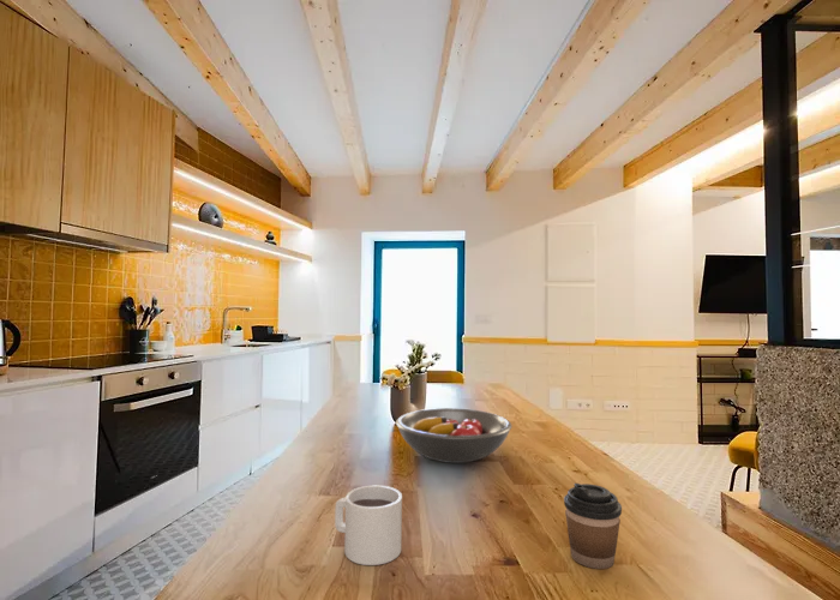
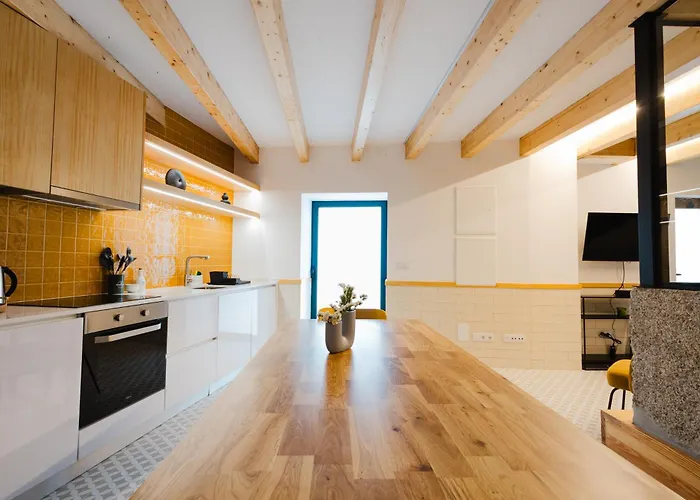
- mug (366, 522)
- fruit bowl (452, 433)
- coffee cup (592, 521)
